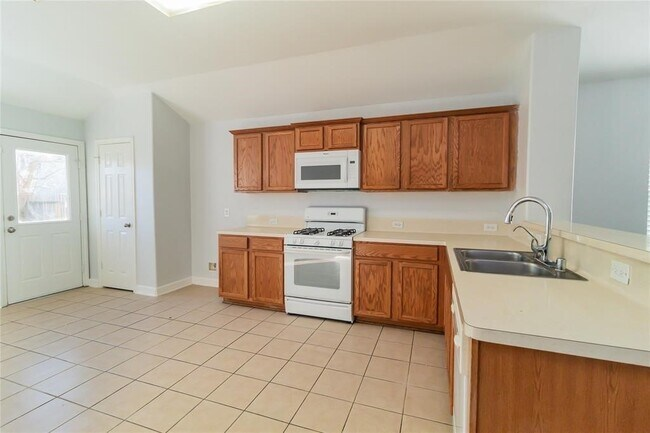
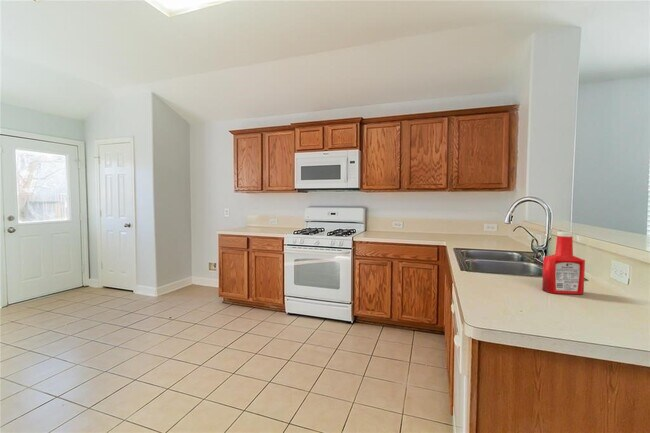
+ soap bottle (563, 262)
